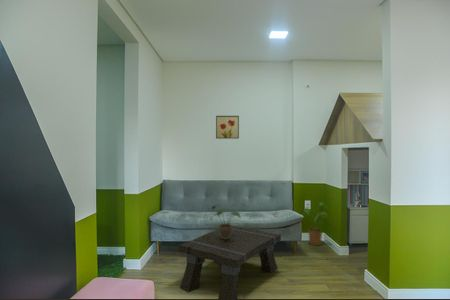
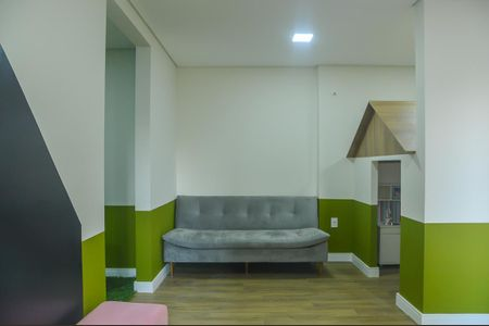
- wall art (227, 127)
- potted plant (224, 221)
- house plant (317, 223)
- coffee table (232, 258)
